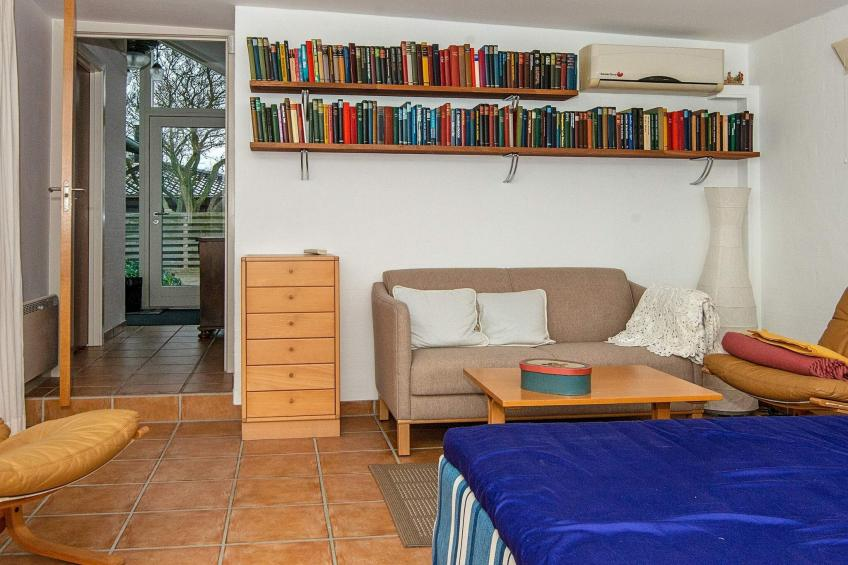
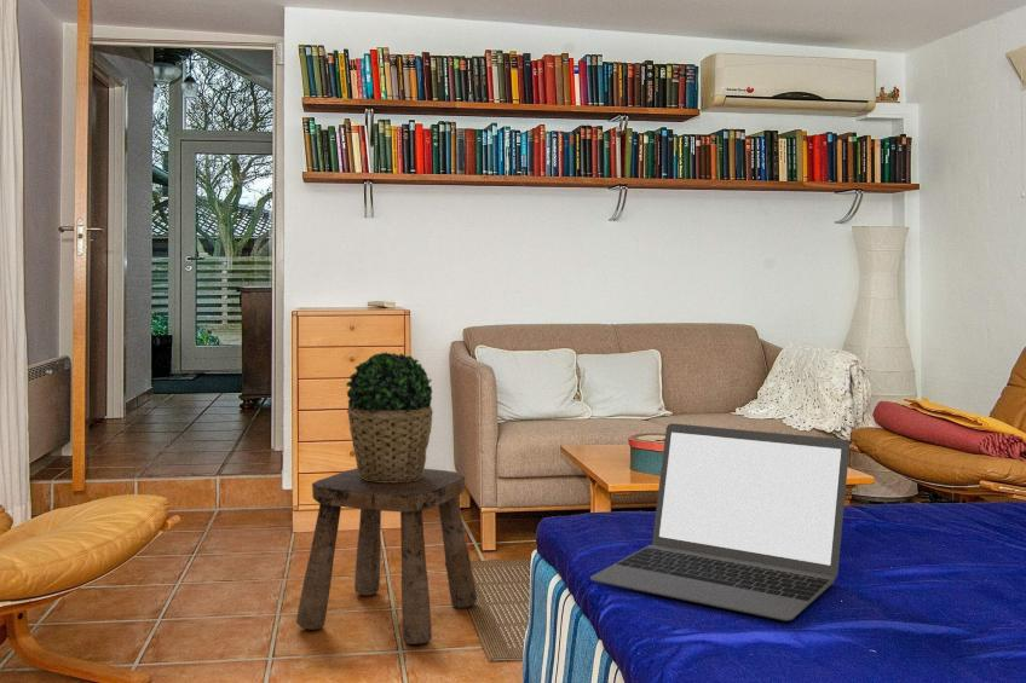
+ laptop (720, 510)
+ stool (380, 546)
+ potted plant (390, 415)
